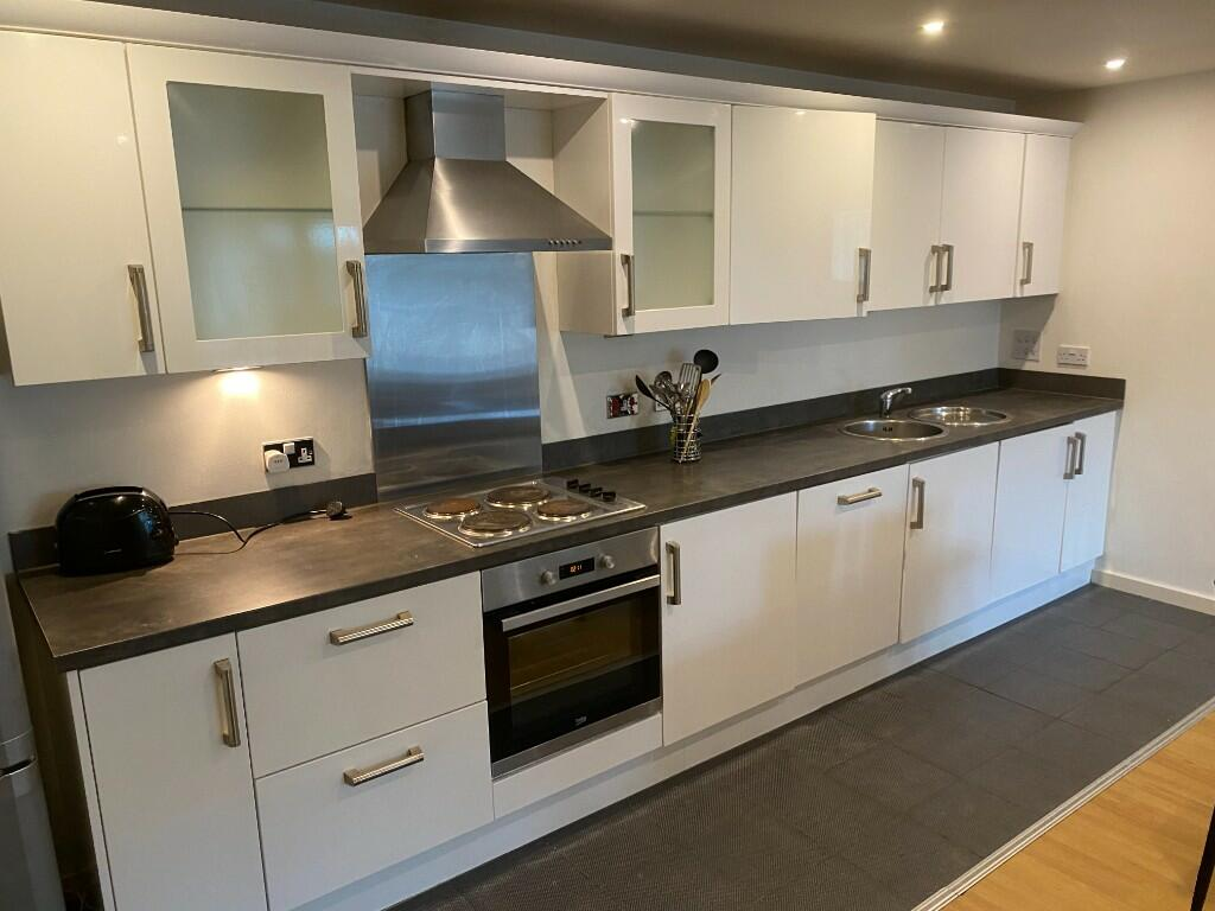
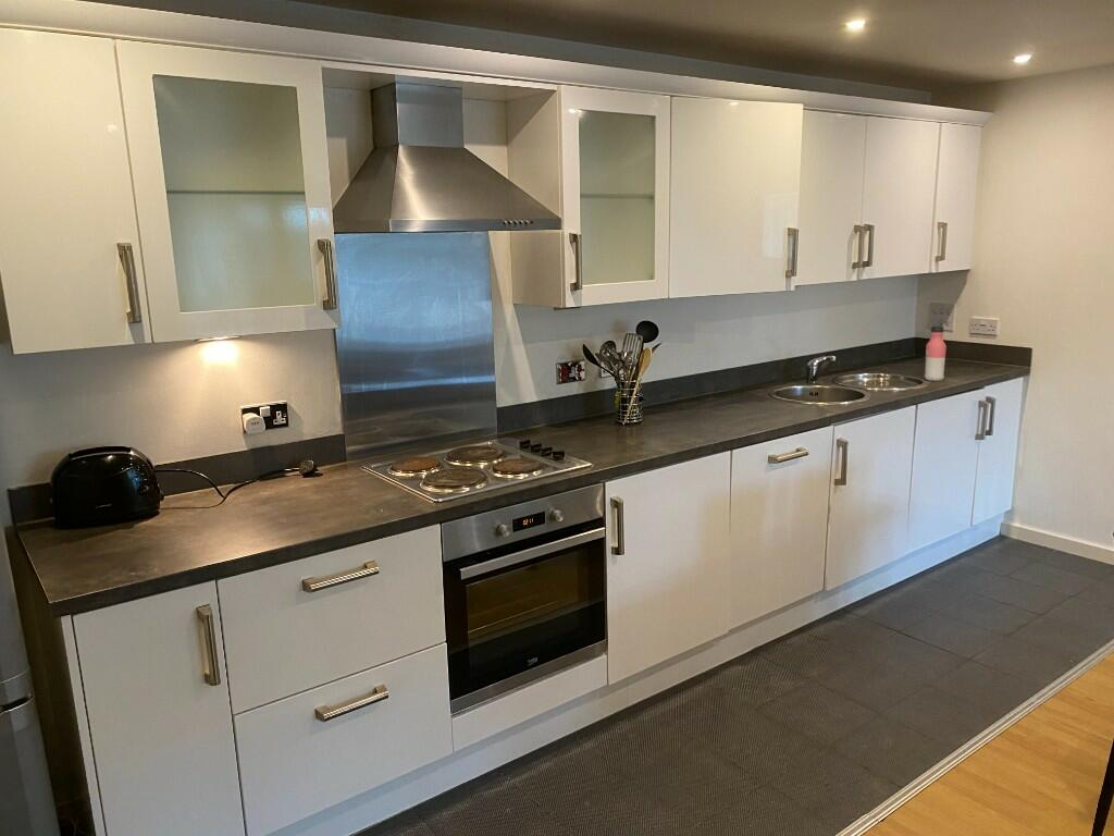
+ water bottle (936, 353)
